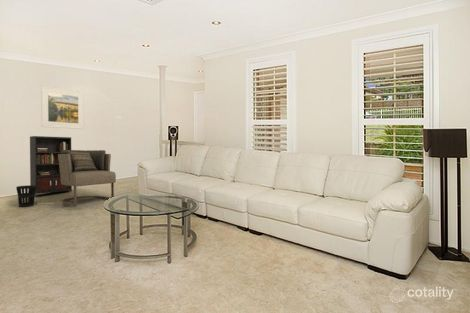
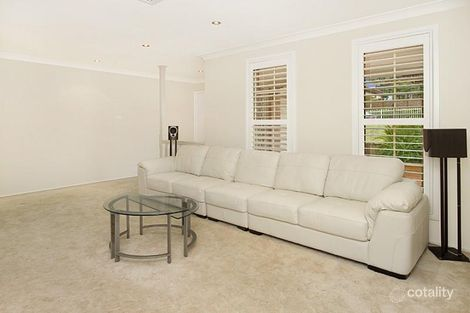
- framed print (63, 108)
- wastebasket (26, 195)
- armchair (84, 176)
- bookcase (54, 164)
